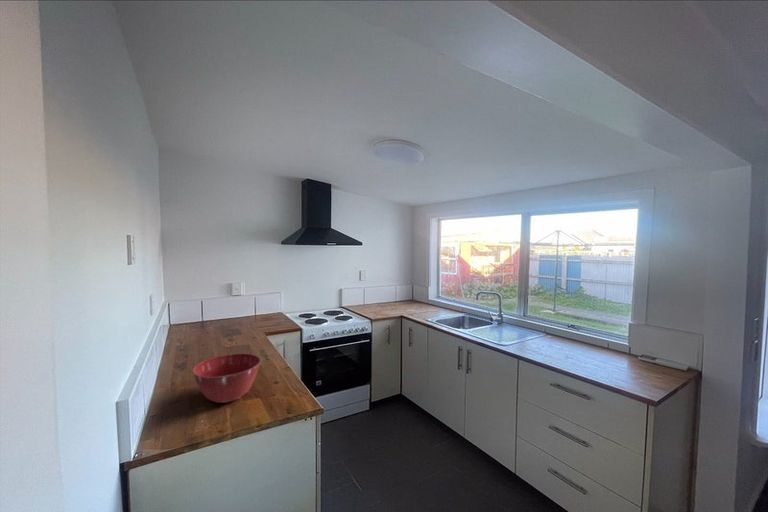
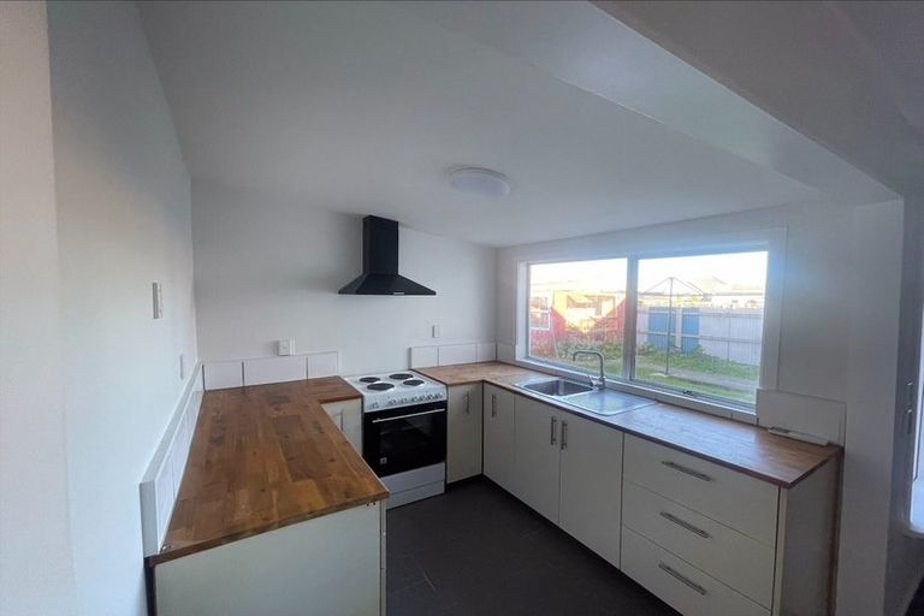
- mixing bowl (228, 379)
